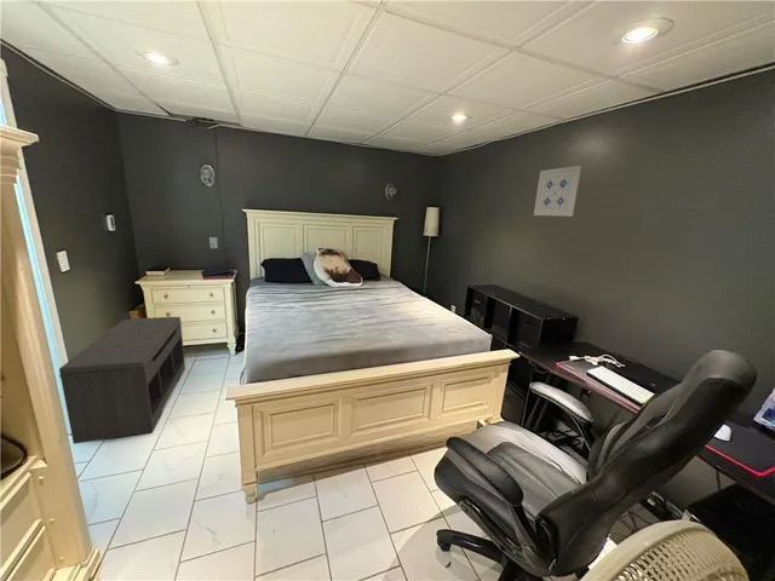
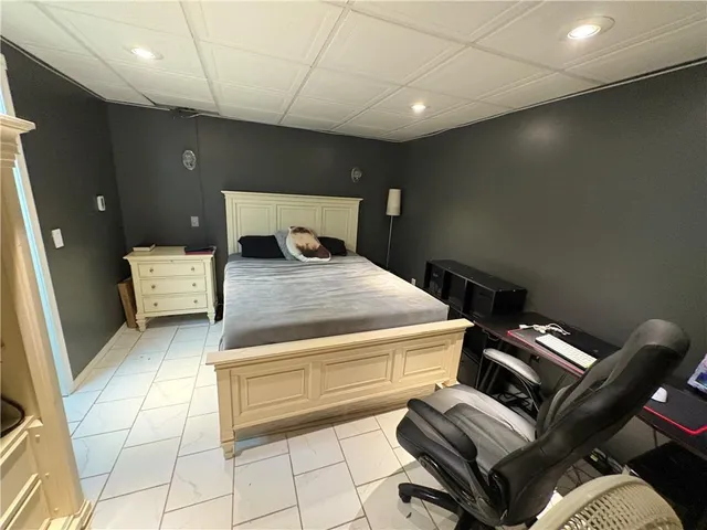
- wall art (555, 192)
- bench (136, 368)
